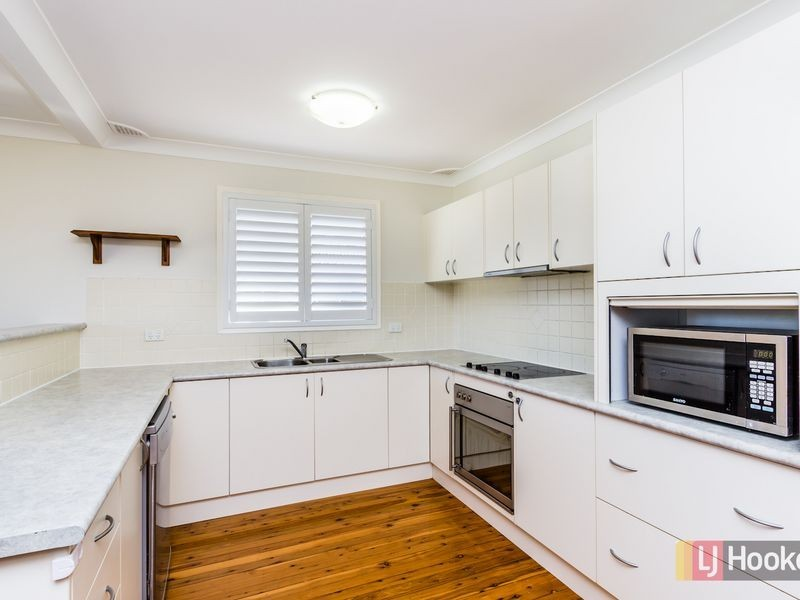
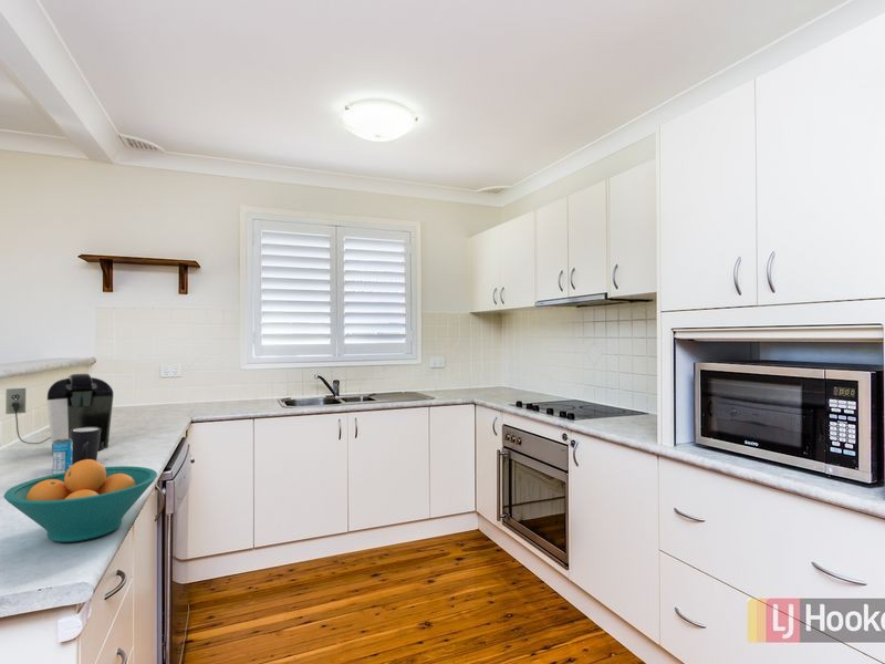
+ fruit bowl (85, 495)
+ beverage can (62, 459)
+ mug (85, 447)
+ coffee maker (61, 413)
